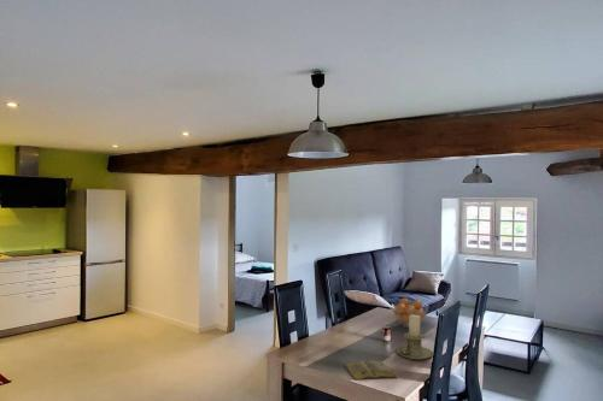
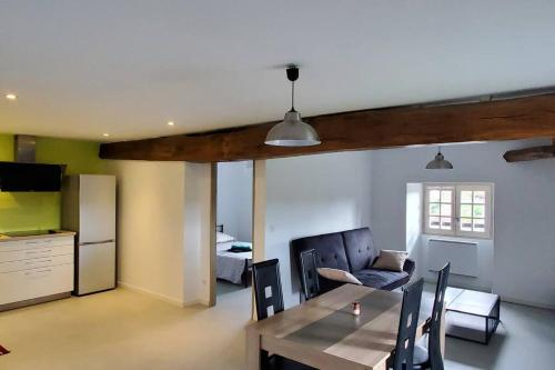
- book (369, 368)
- candle holder (414, 335)
- fruit basket (409, 312)
